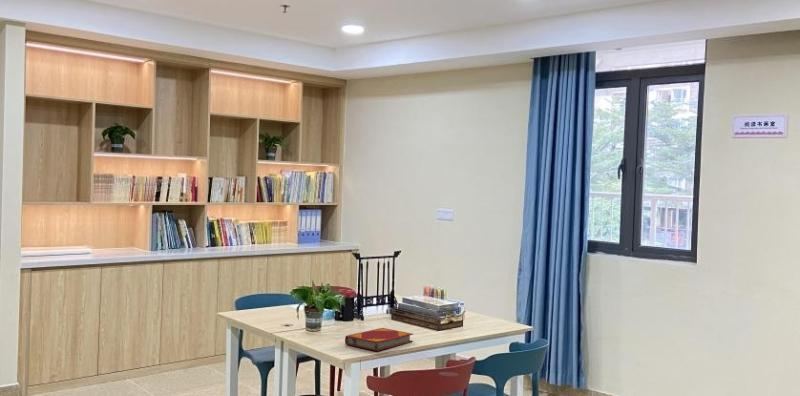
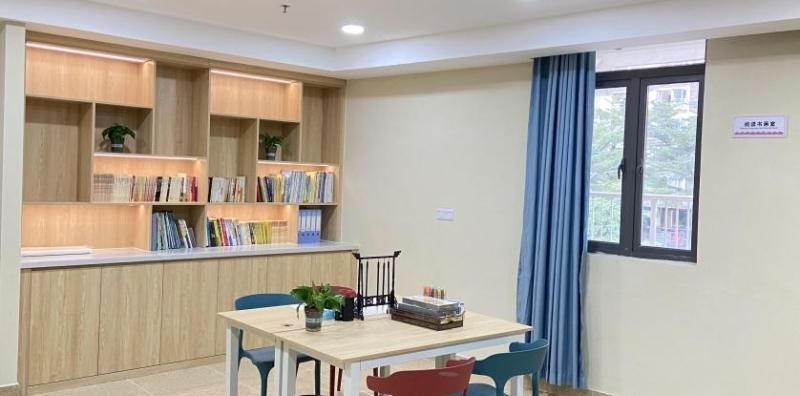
- hardback book (379, 338)
